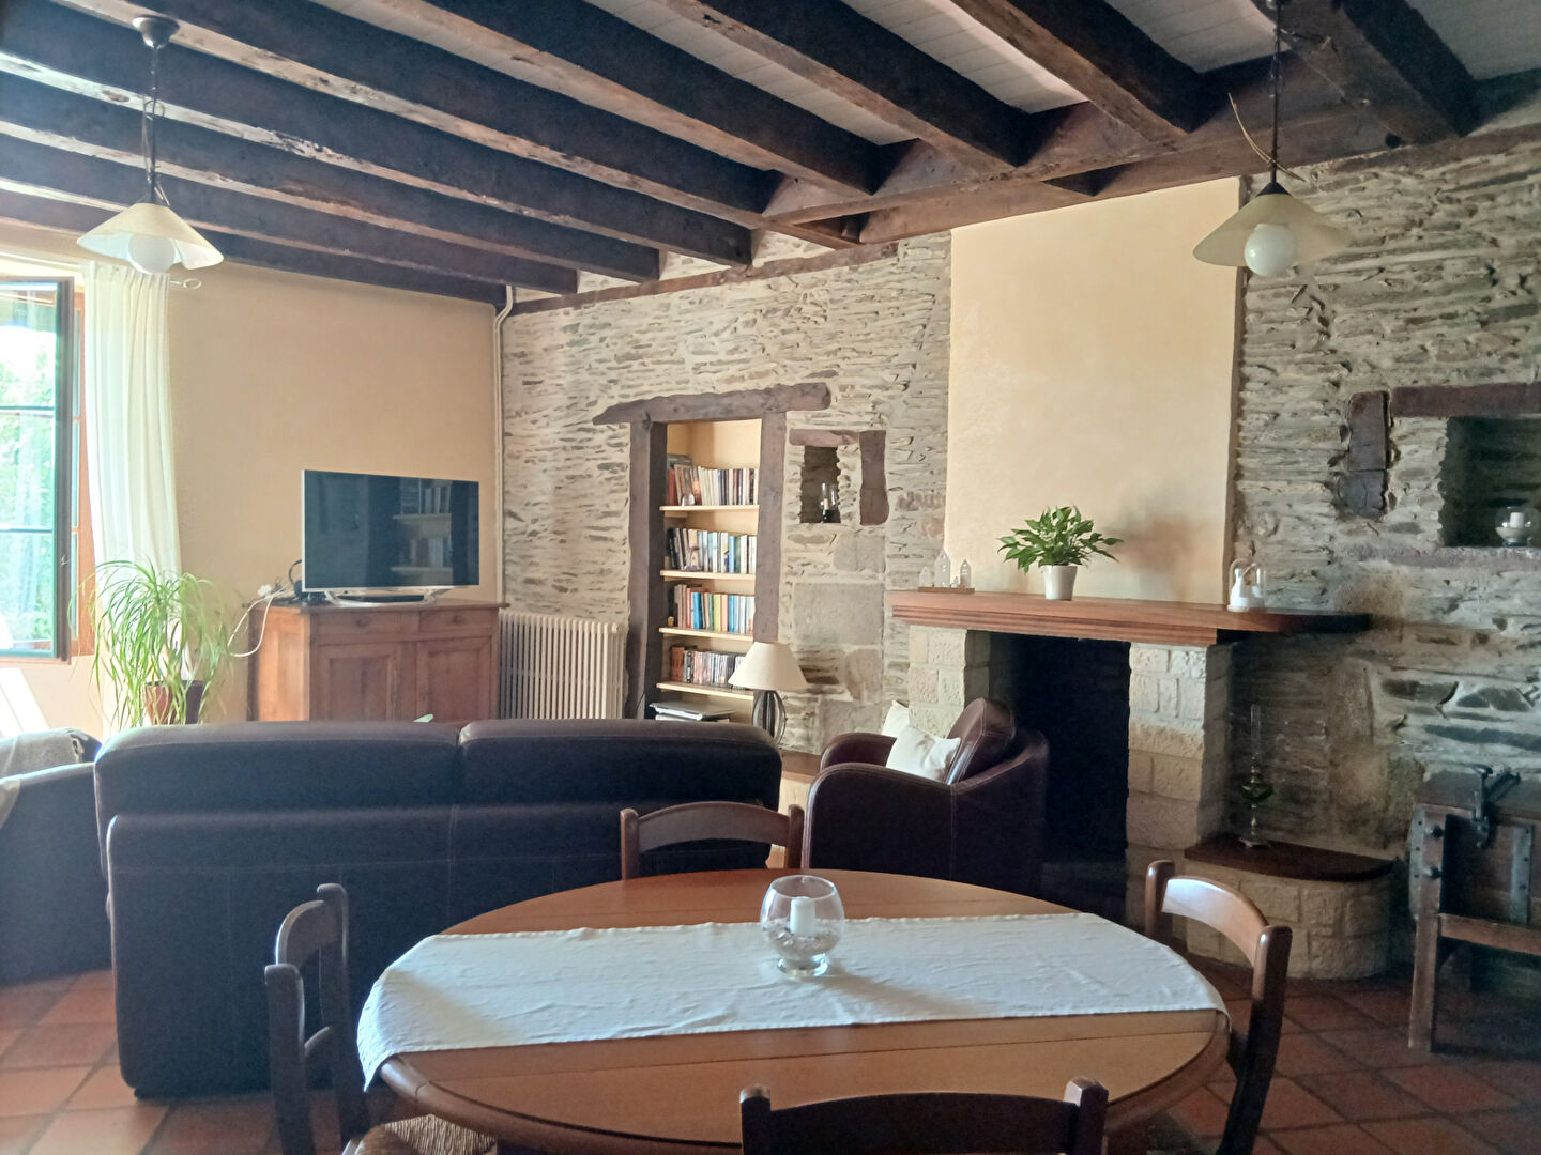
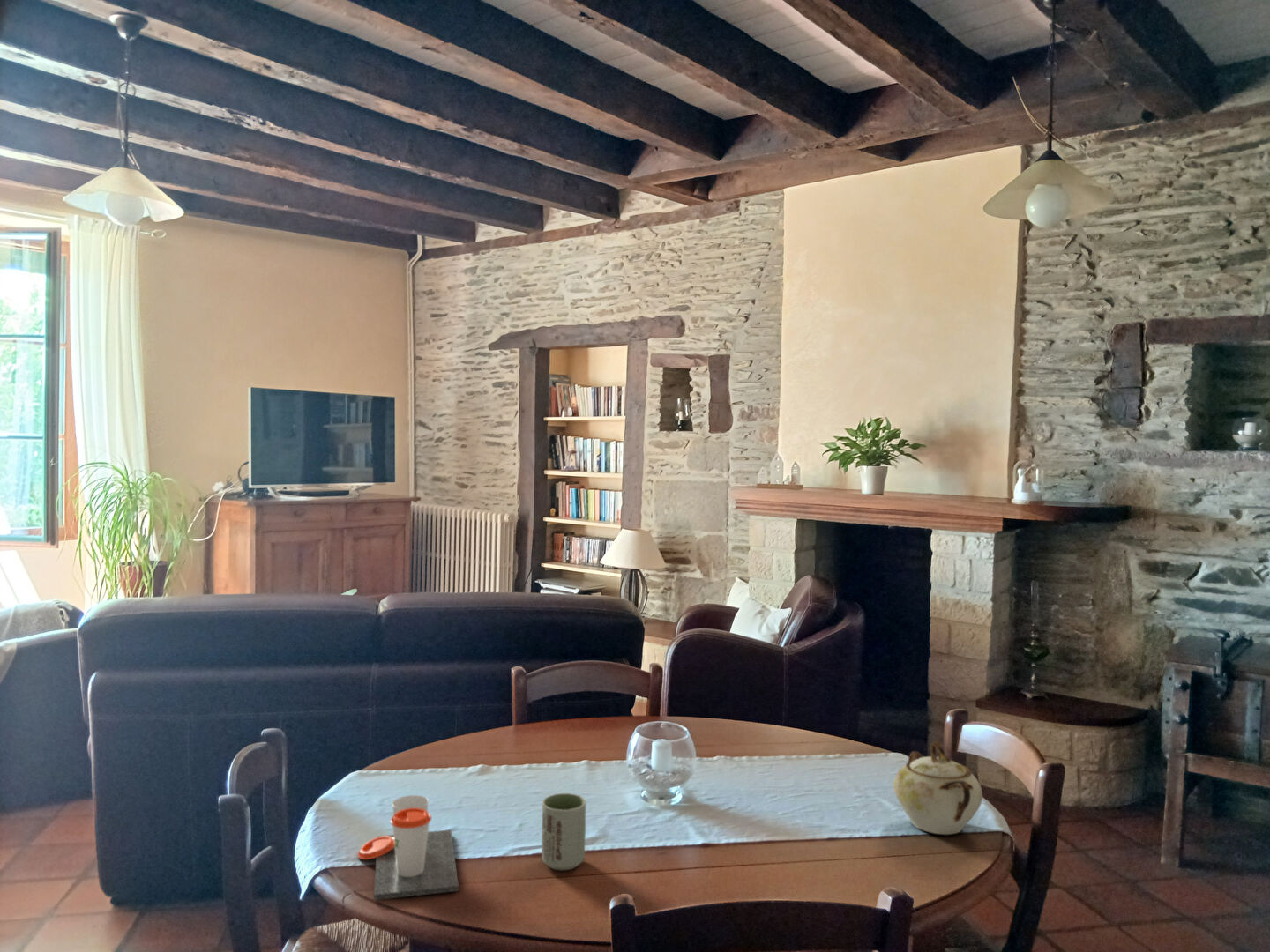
+ cup (564, 831)
+ sugar bowl (937, 783)
+ cup (406, 836)
